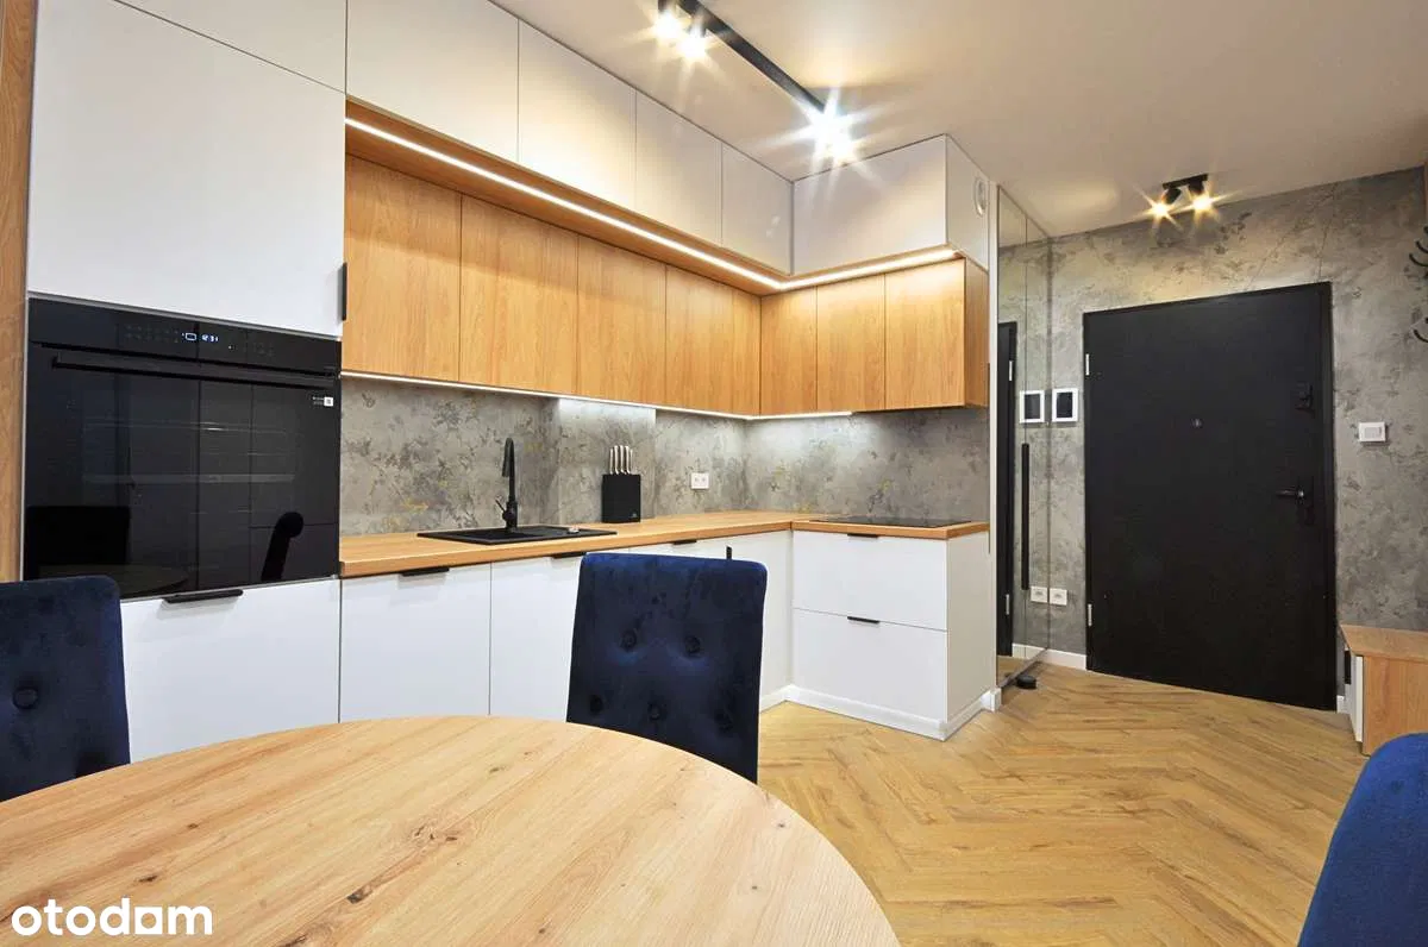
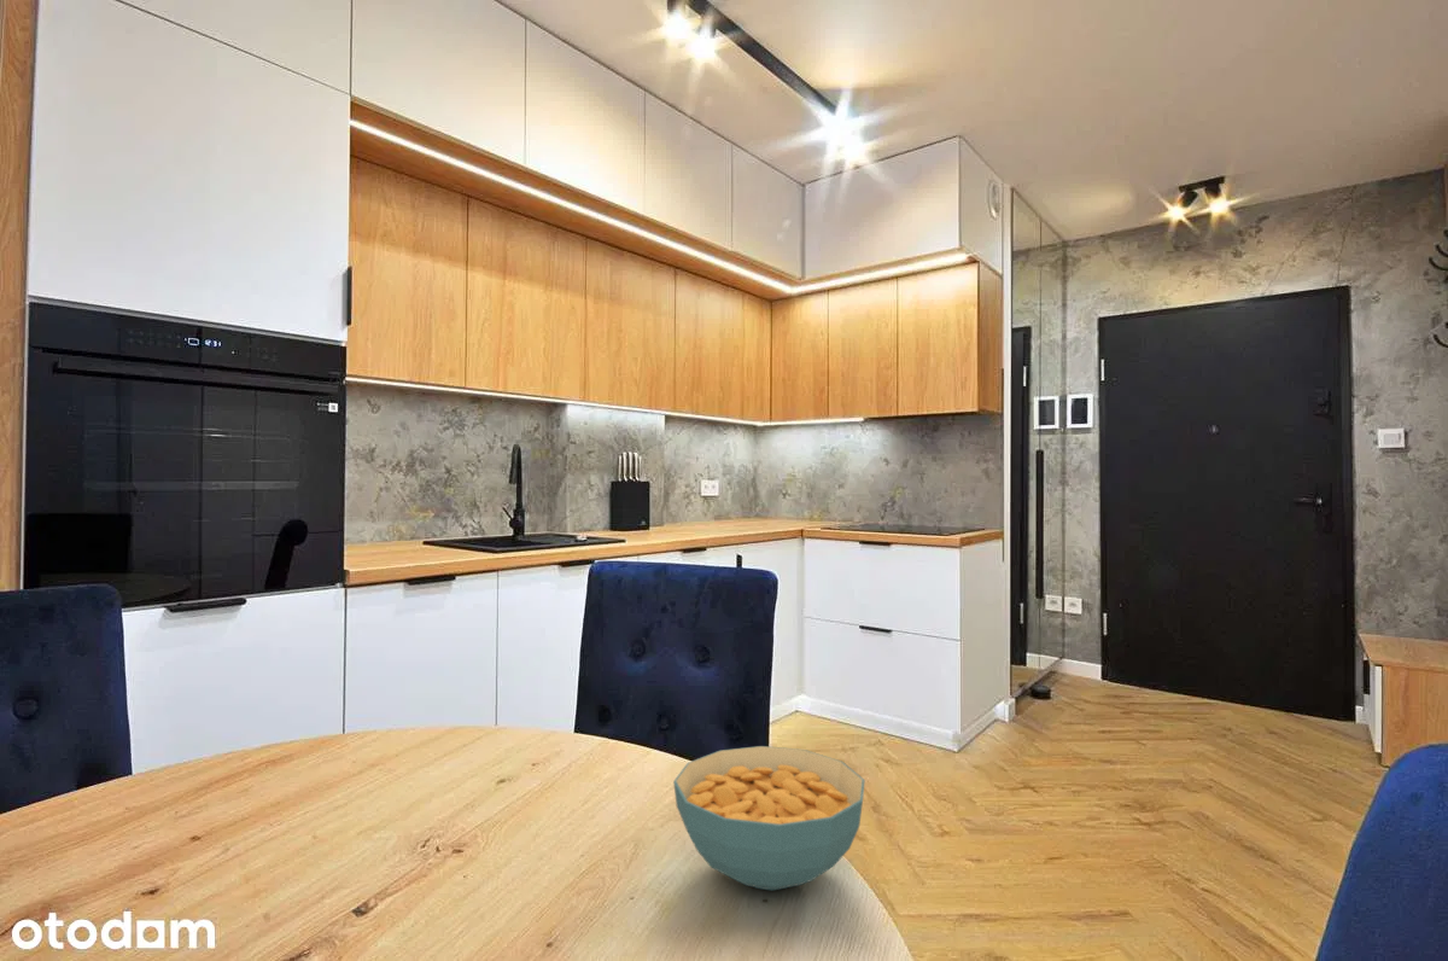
+ cereal bowl (769, 827)
